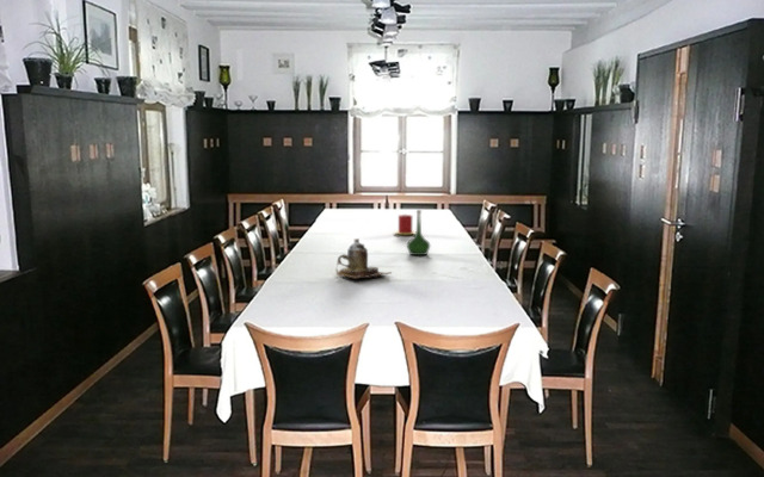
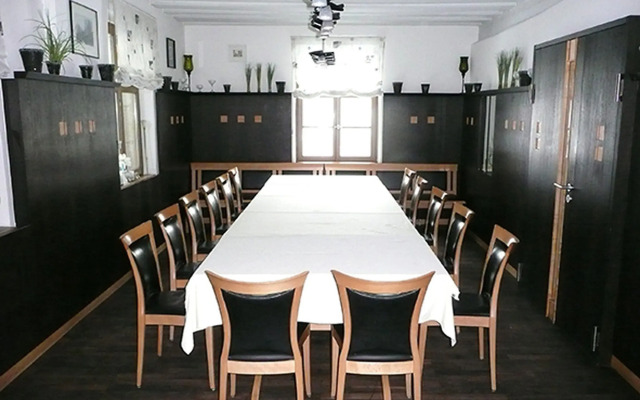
- teapot (362, 258)
- candle (405, 224)
- vase (418, 231)
